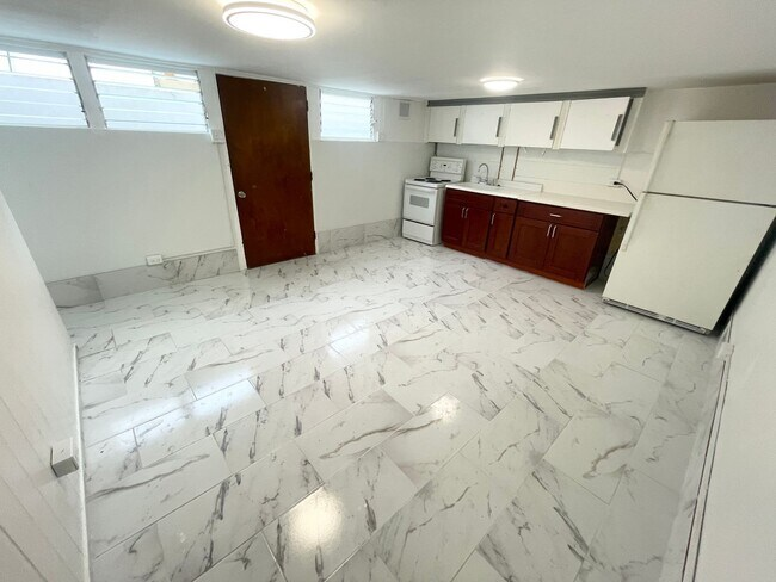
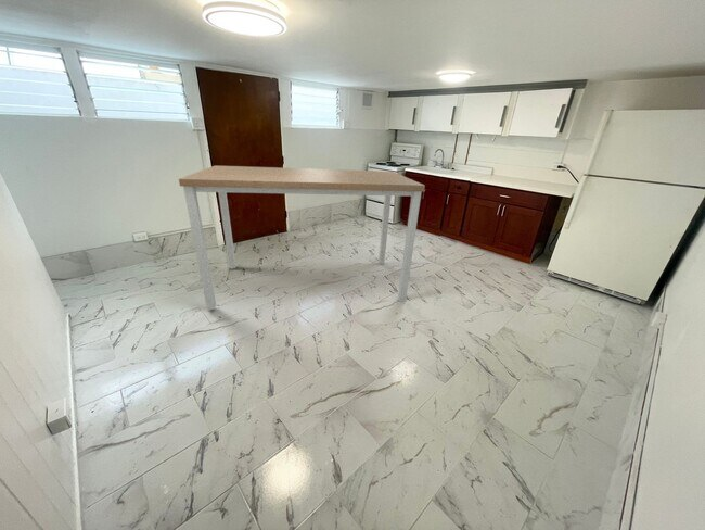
+ dining table (309, 193)
